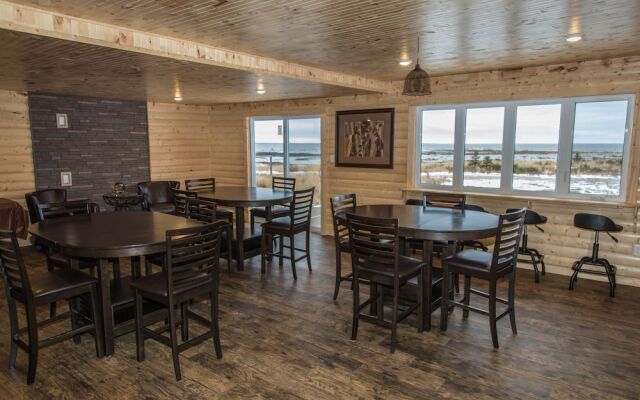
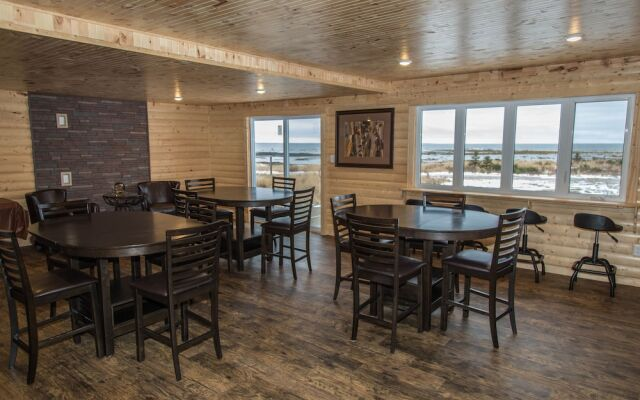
- pendant lamp (417, 65)
